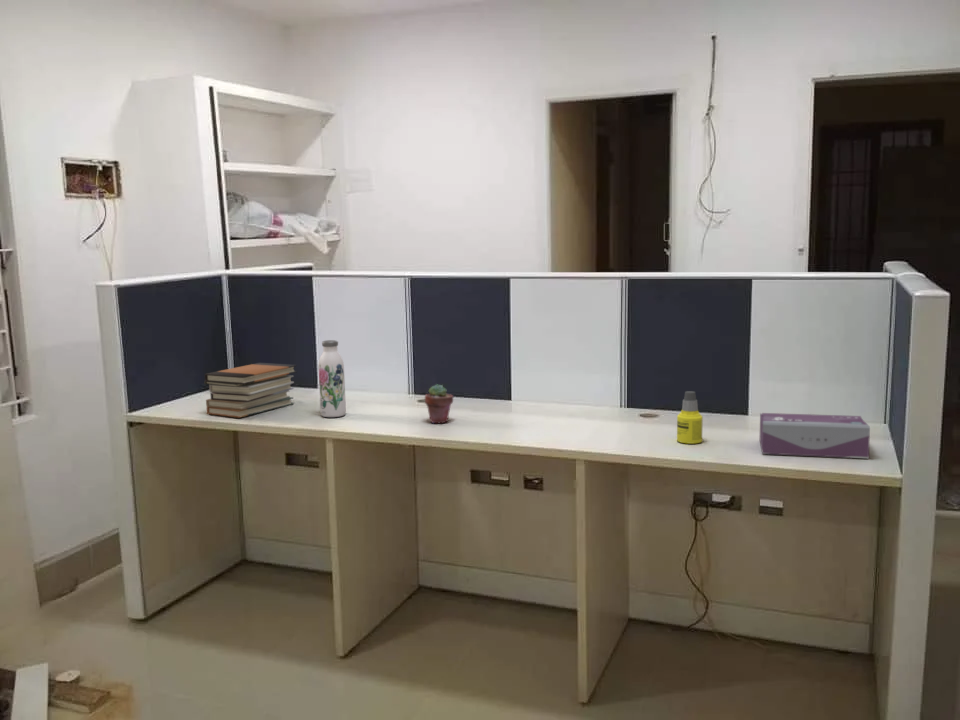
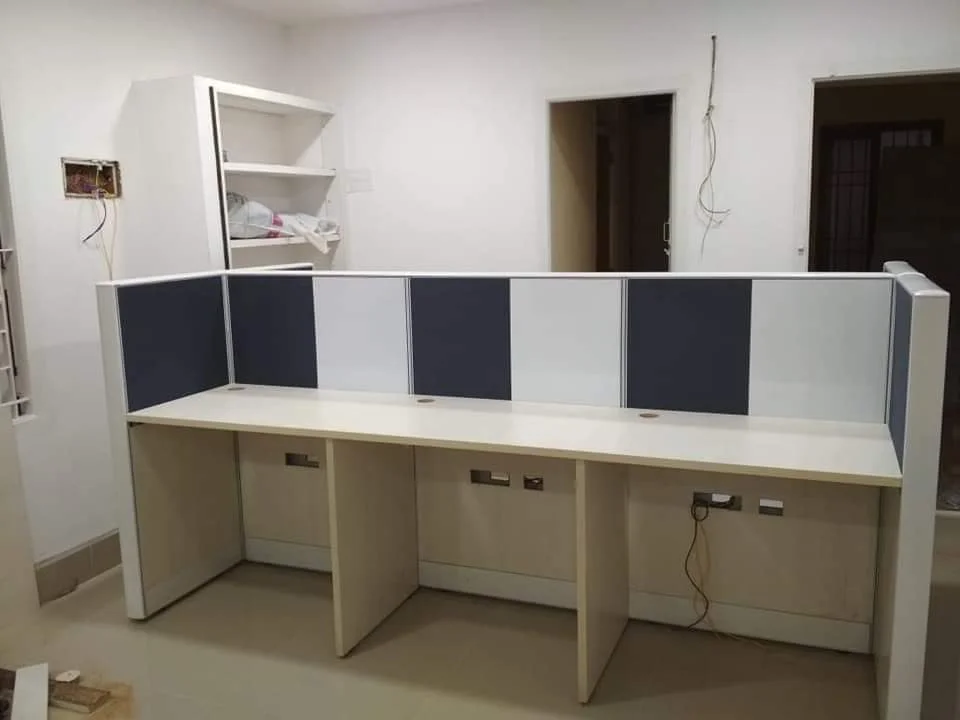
- potted succulent (438, 402)
- book stack (252, 388)
- tissue box (812, 433)
- bottle (689, 416)
- water bottle (331, 377)
